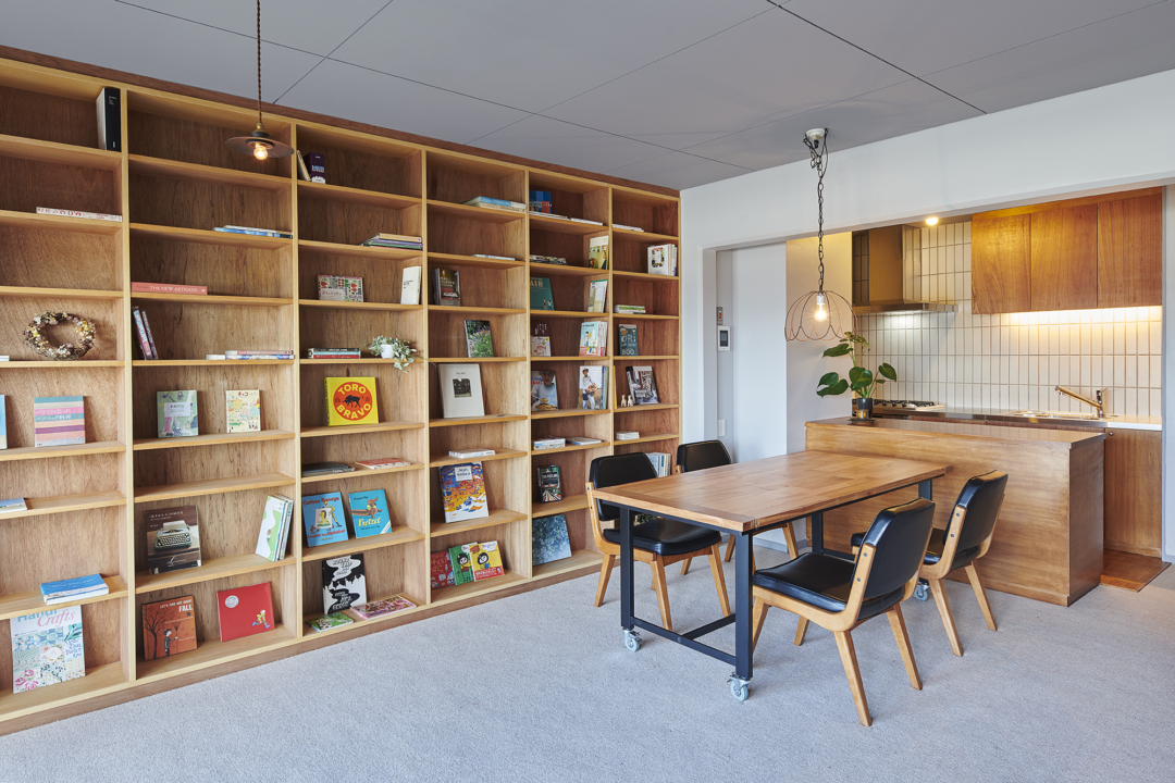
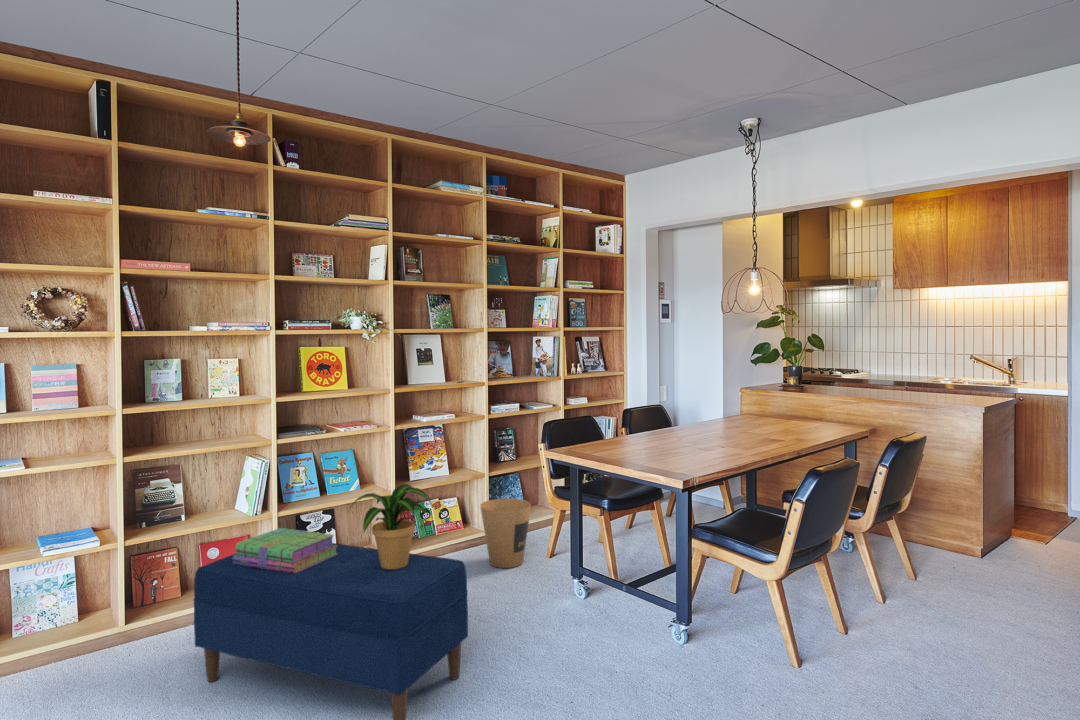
+ potted plant (394, 526)
+ bench (332, 621)
+ stack of books (286, 548)
+ trash can (506, 533)
